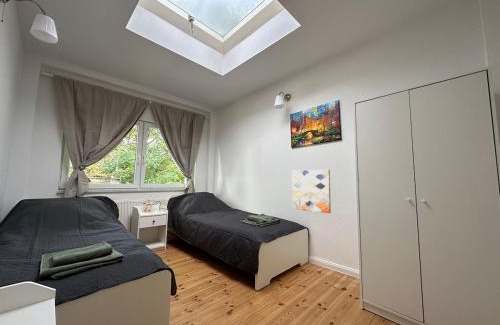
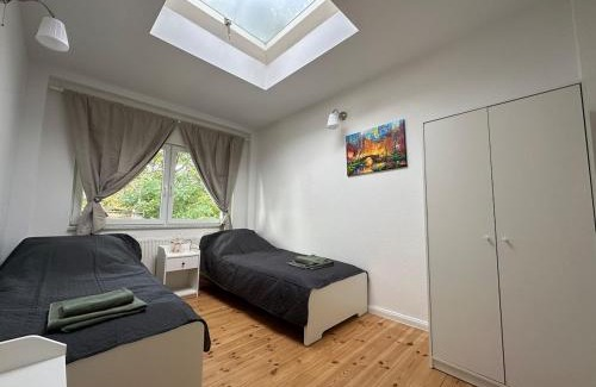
- wall art (310, 190)
